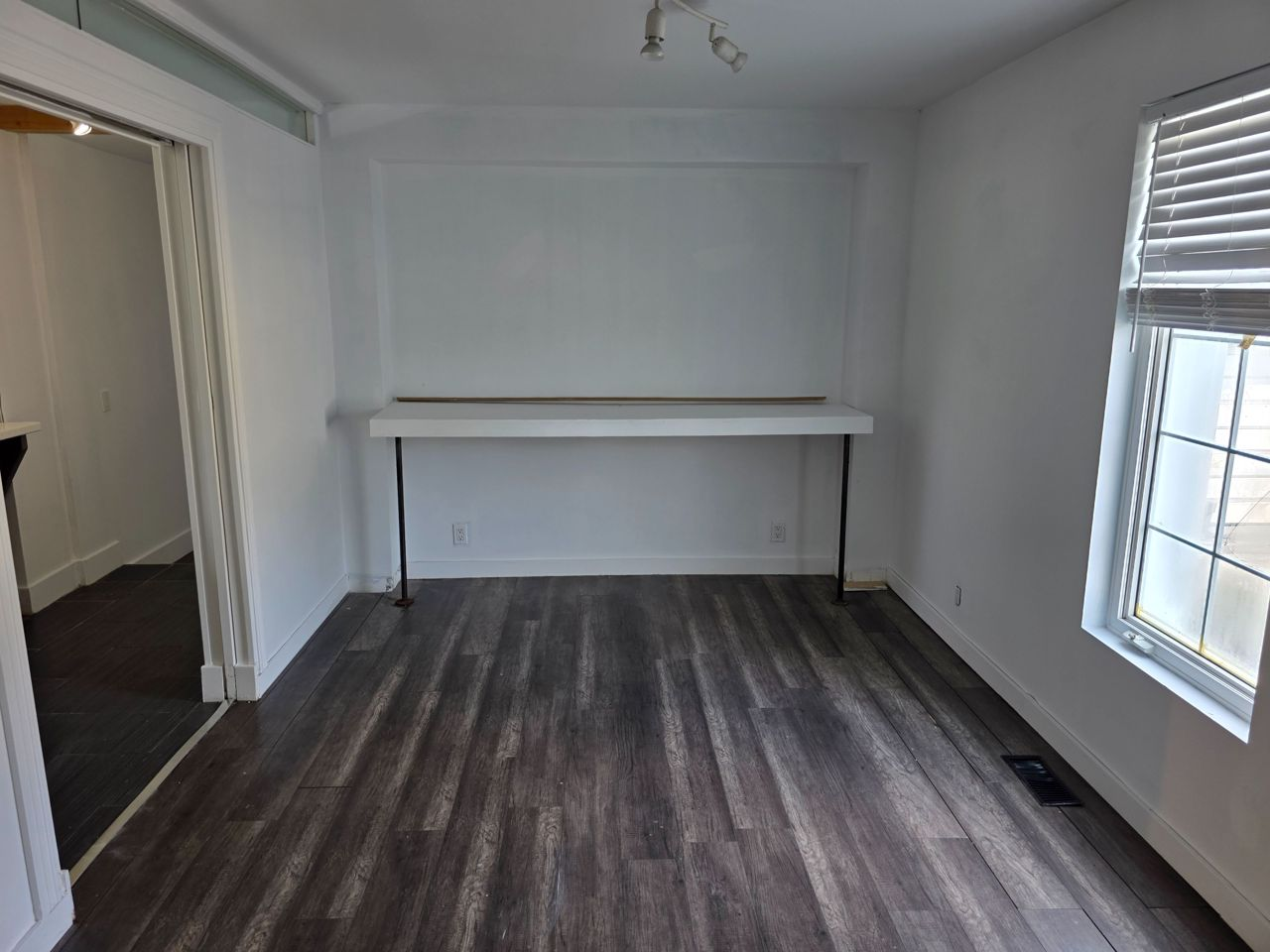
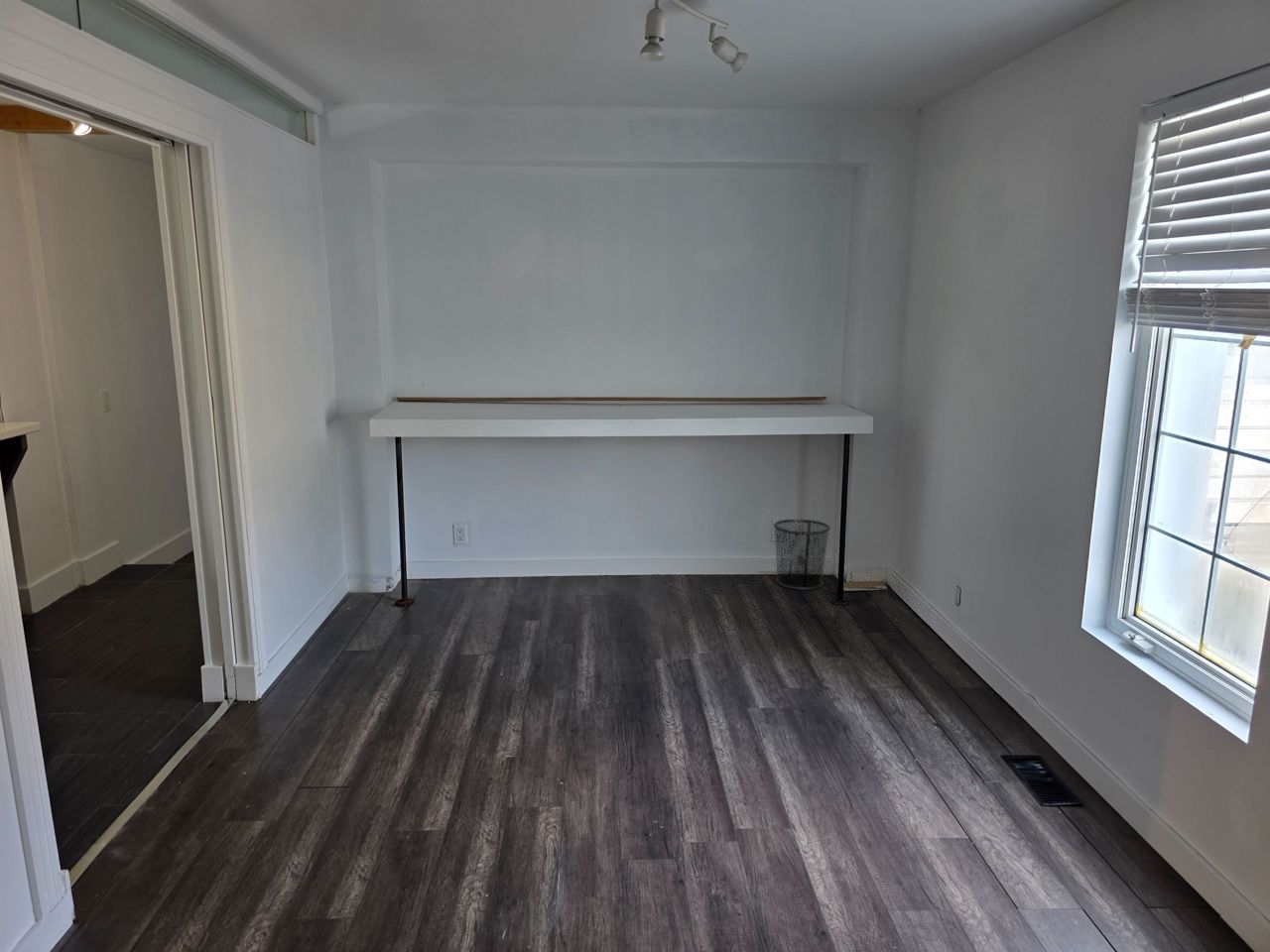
+ waste bin (800, 553)
